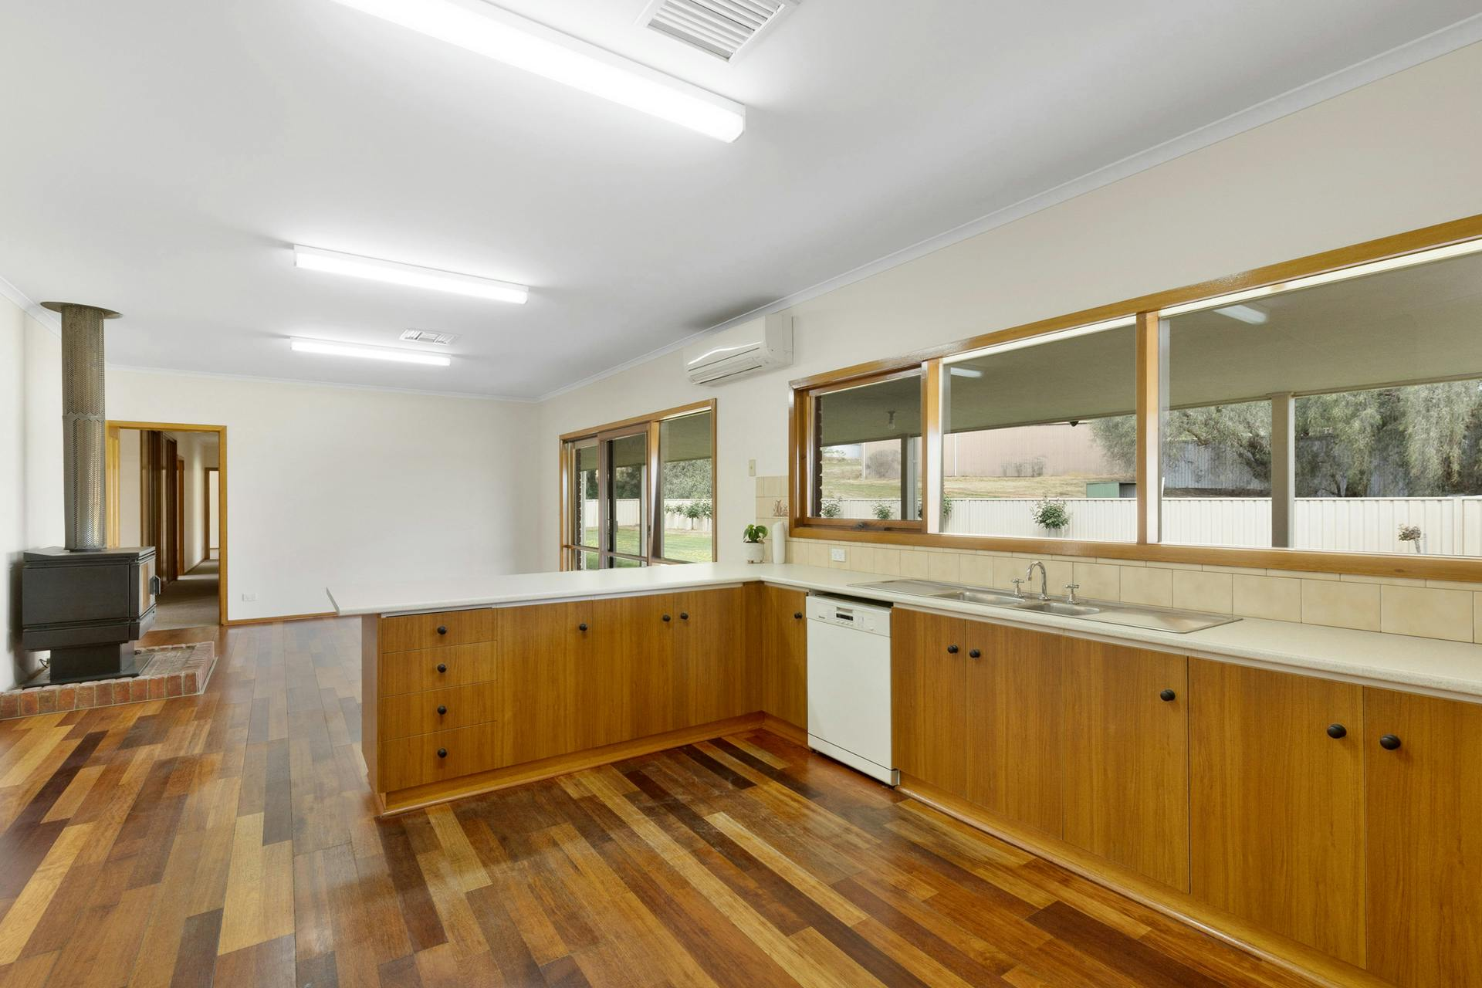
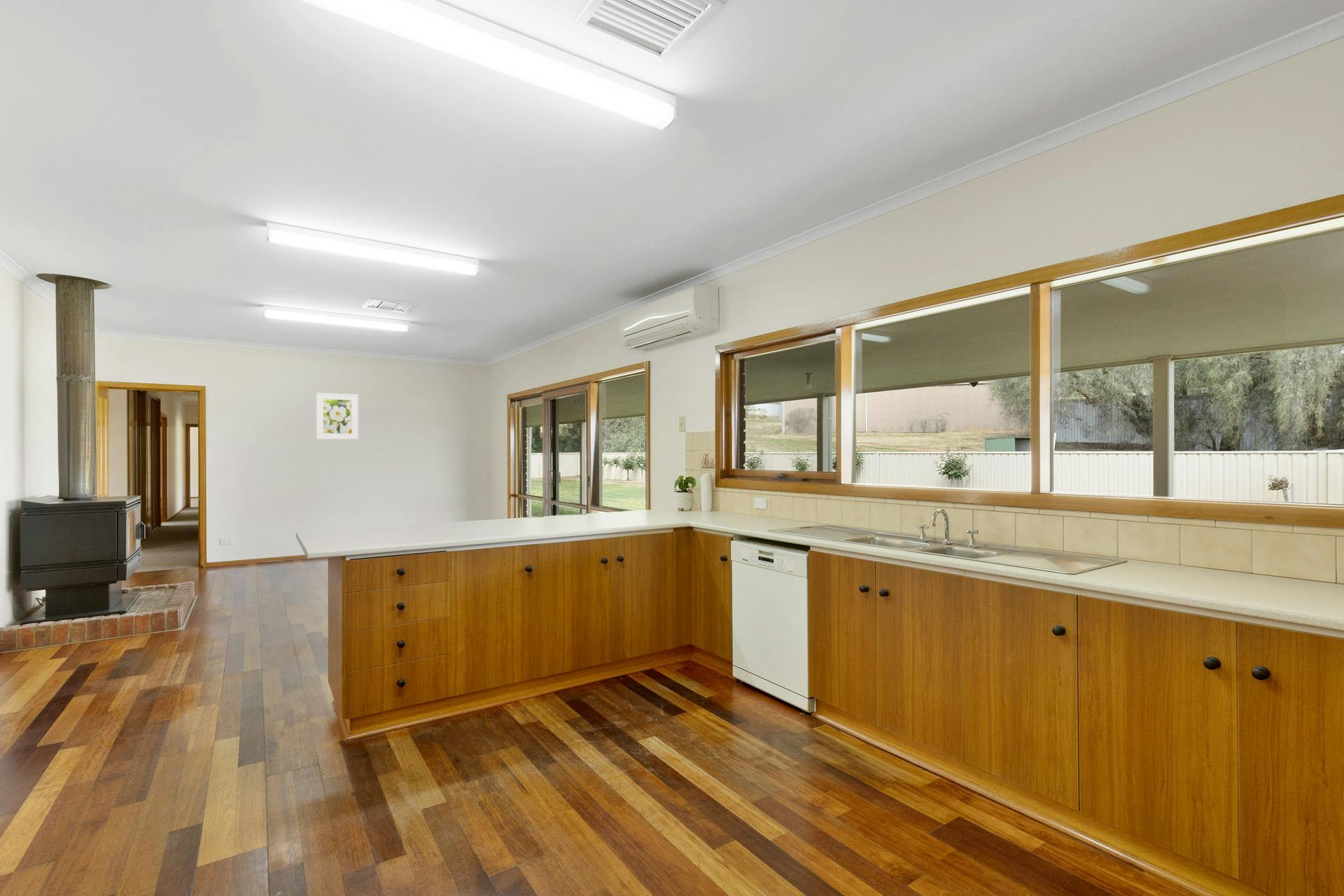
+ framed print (337, 416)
